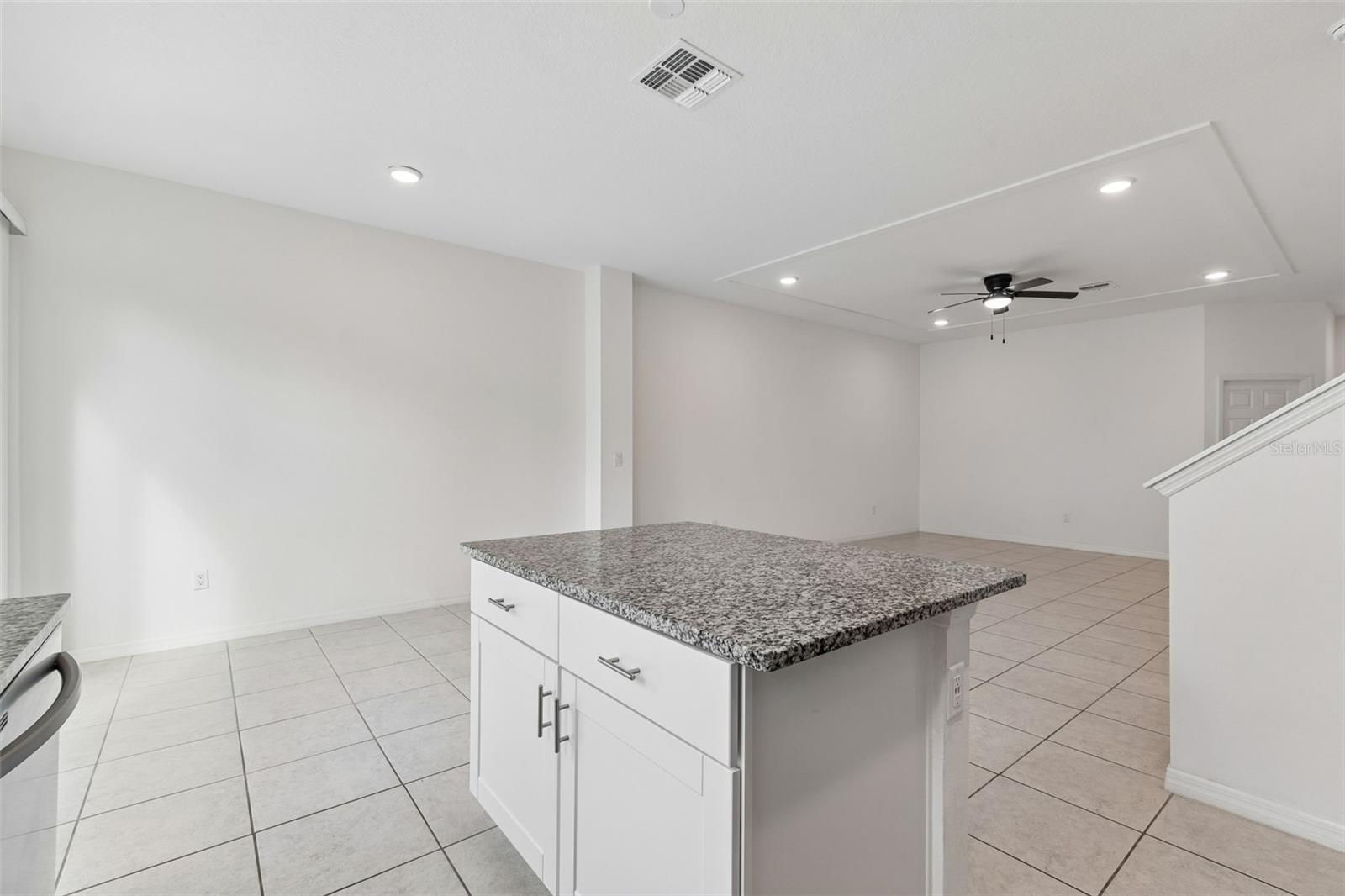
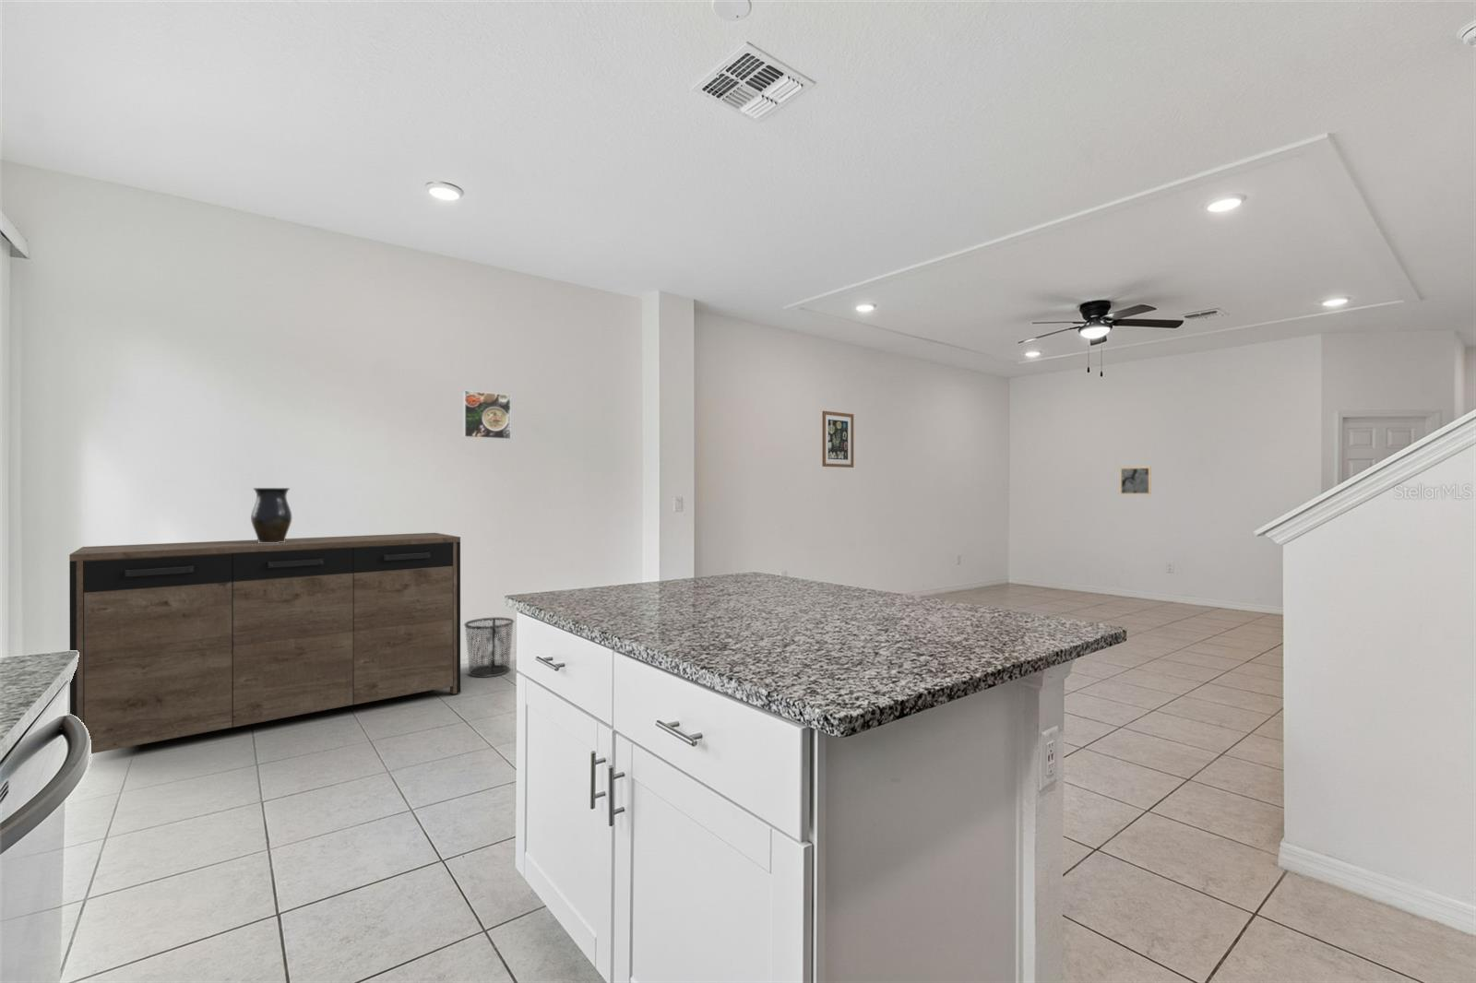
+ vase (271, 515)
+ waste bin (489, 646)
+ wall art (837, 439)
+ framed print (487, 415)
+ wall art (1135, 481)
+ sideboard (290, 628)
